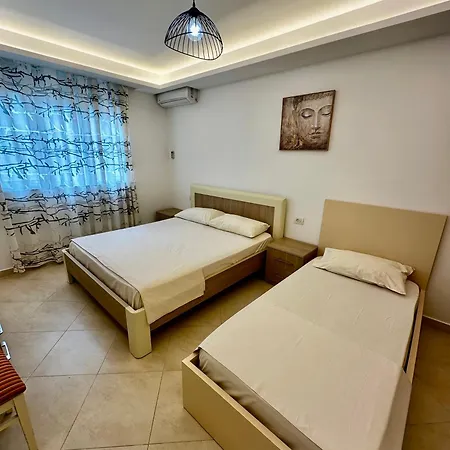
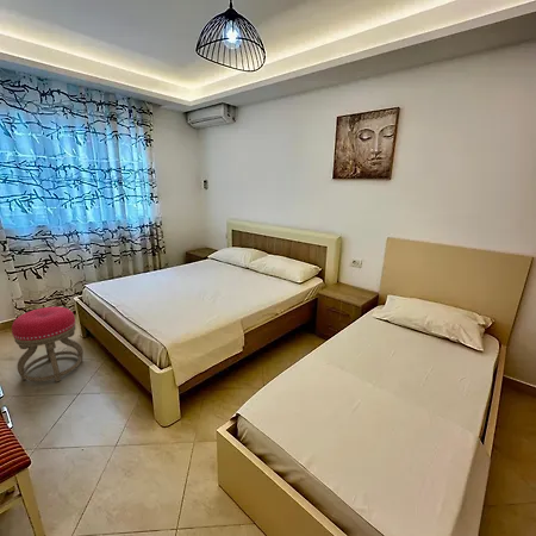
+ stool (48, 342)
